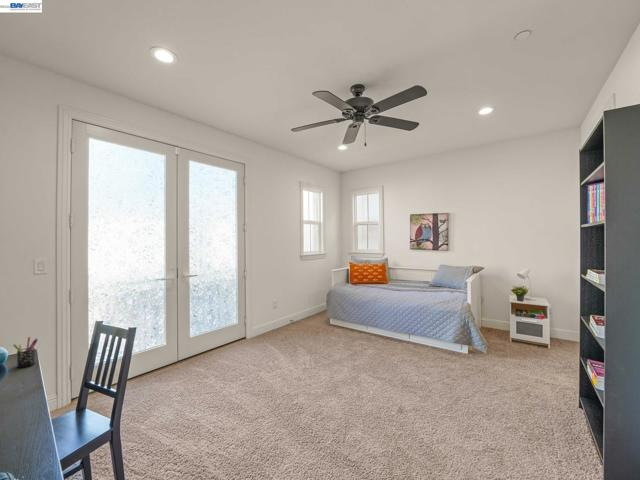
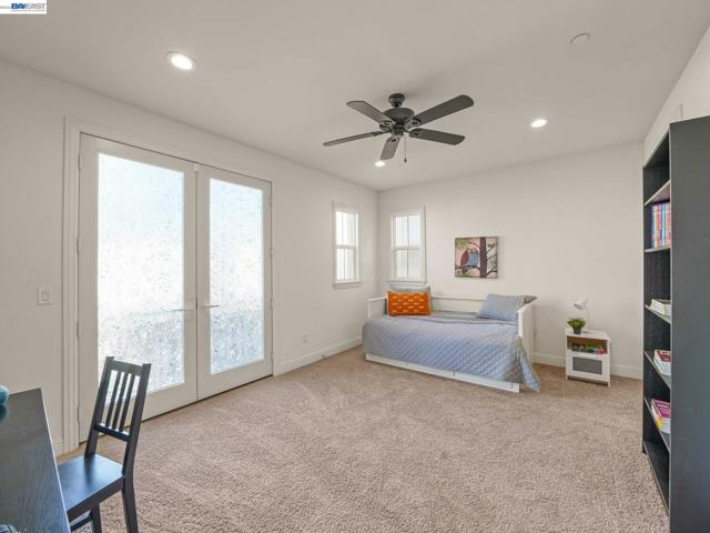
- pen holder (24, 352)
